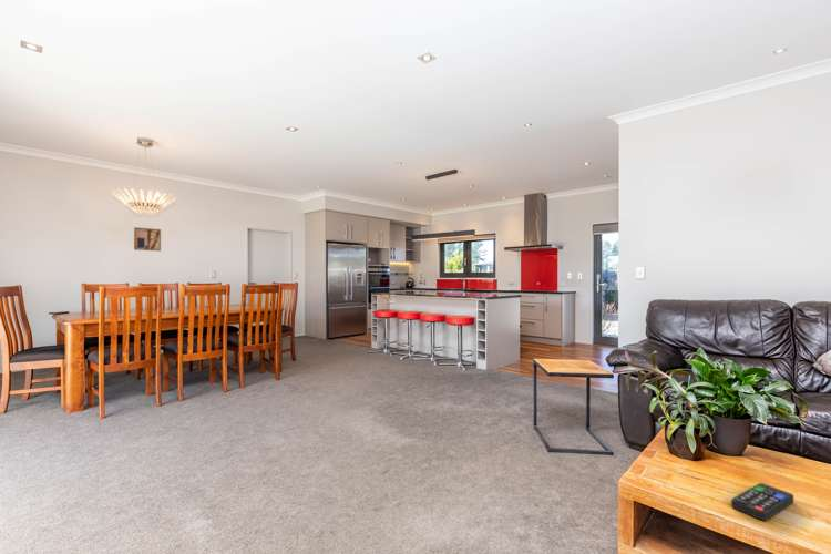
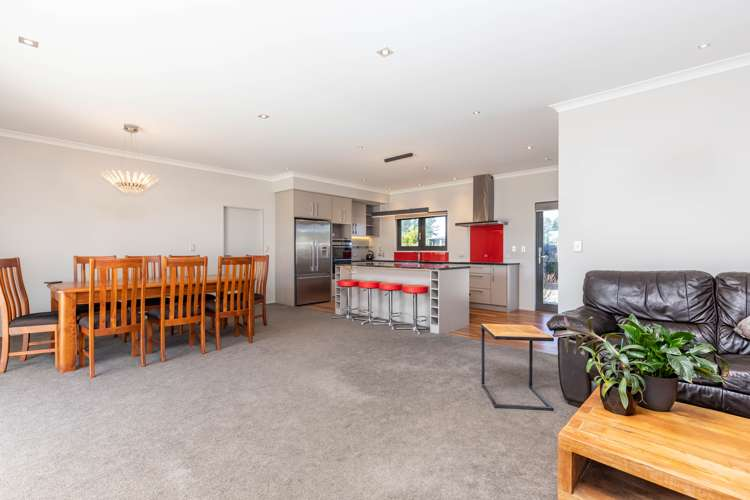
- remote control (762, 500)
- wall art (147, 239)
